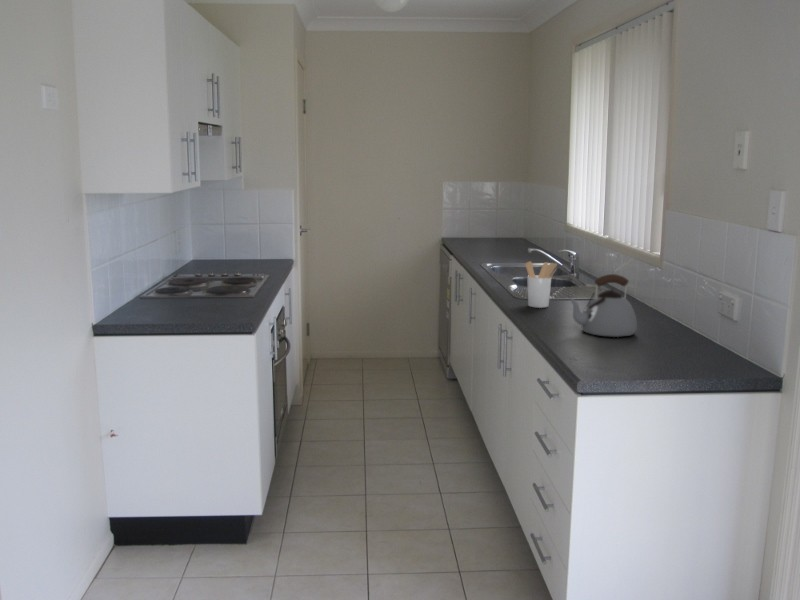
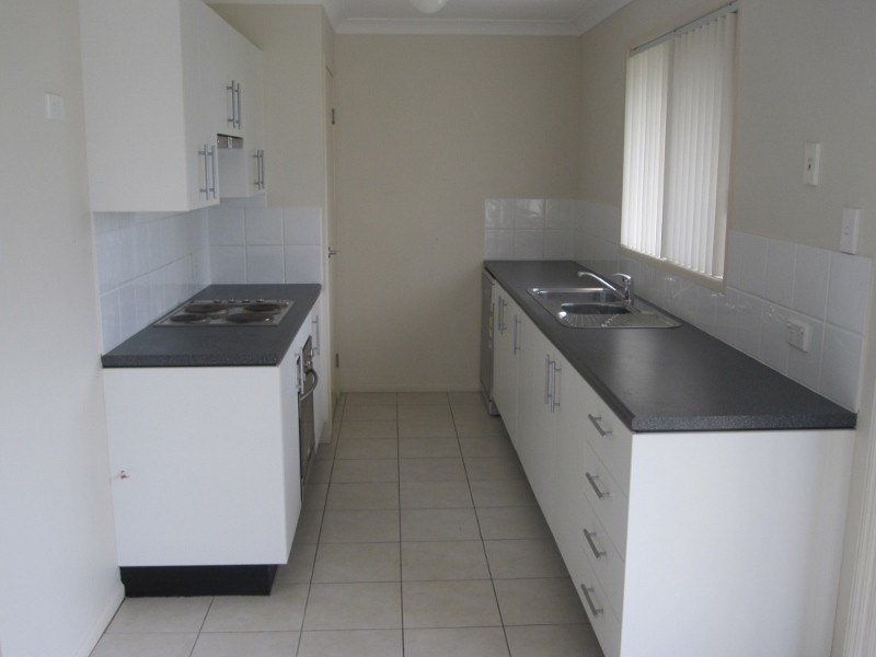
- utensil holder (542, 283)
- kettle (602, 303)
